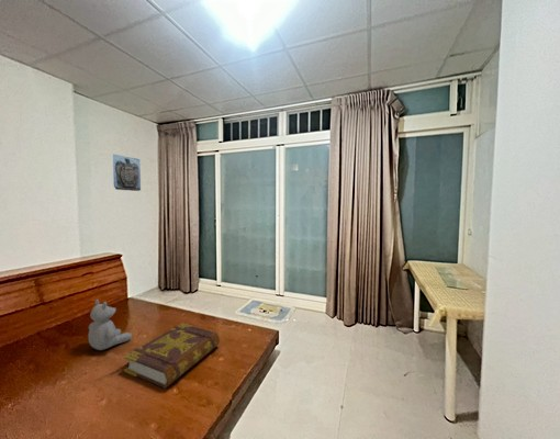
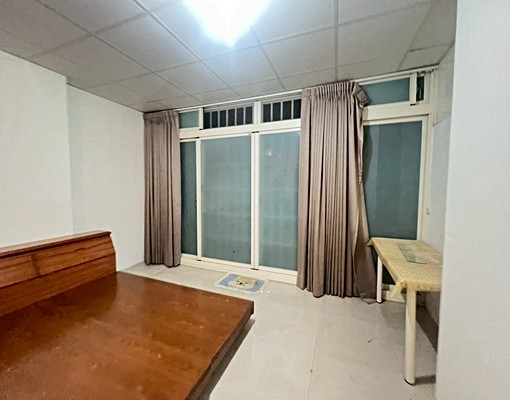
- book (176, 350)
- teddy bear (109, 320)
- wall sculpture (127, 173)
